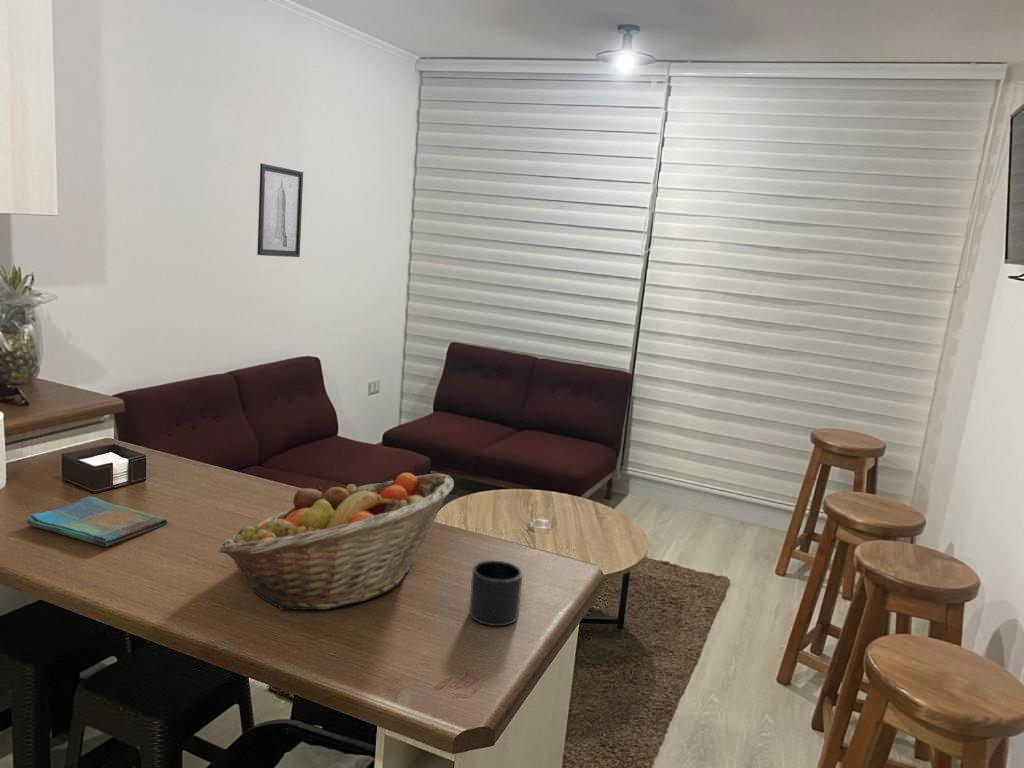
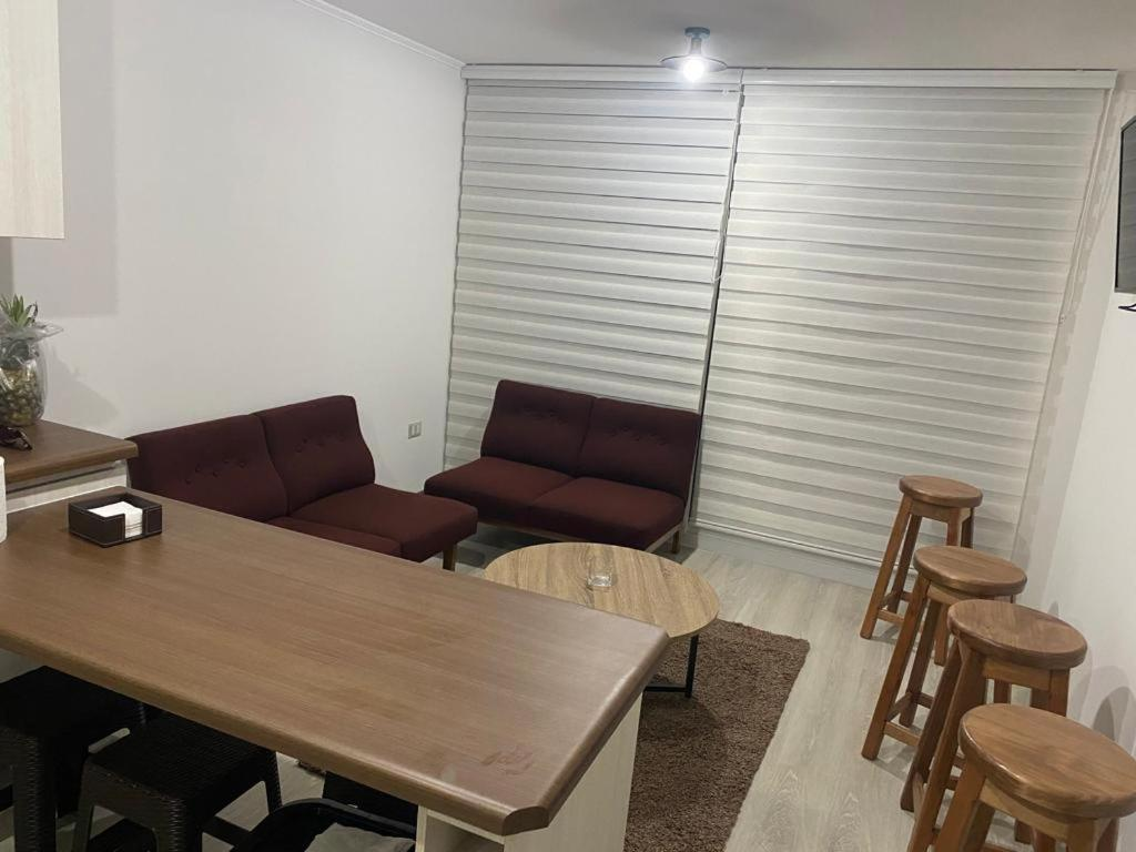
- mug (499, 590)
- fruit basket (345, 528)
- dish towel (98, 519)
- wall art (280, 212)
